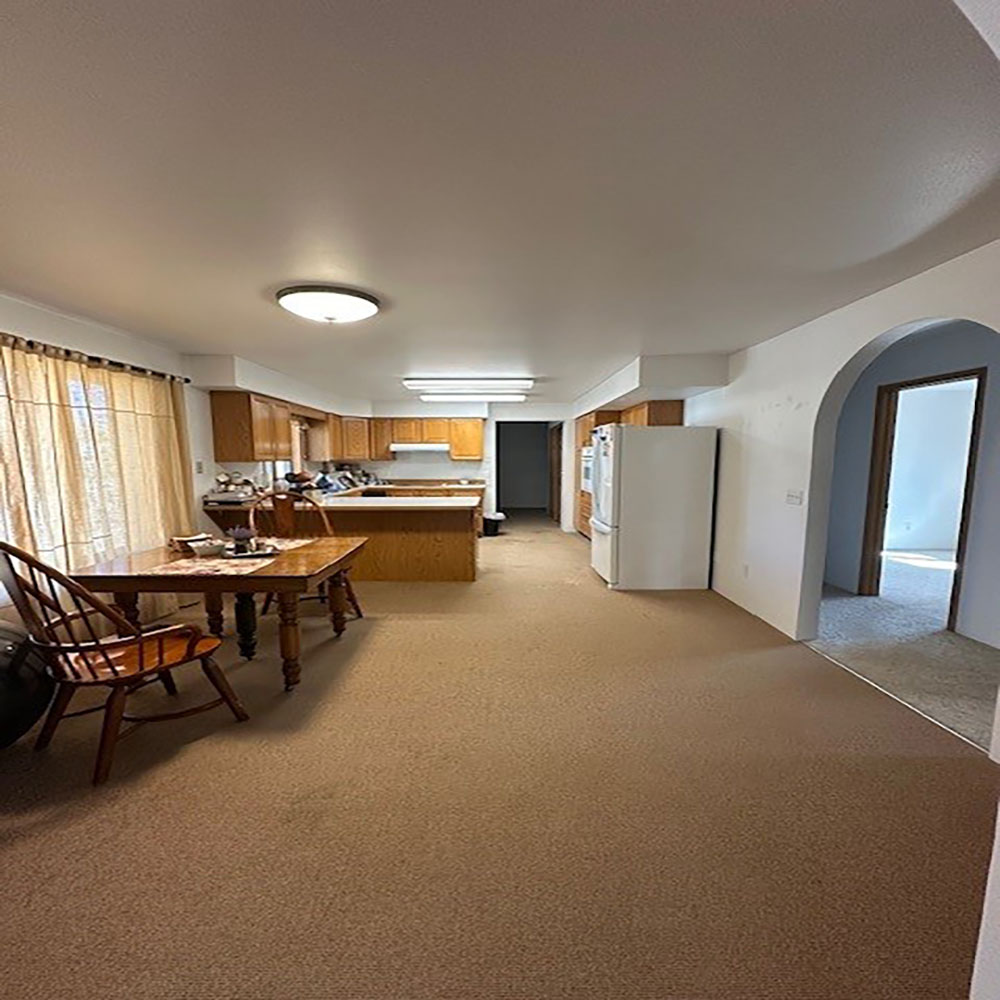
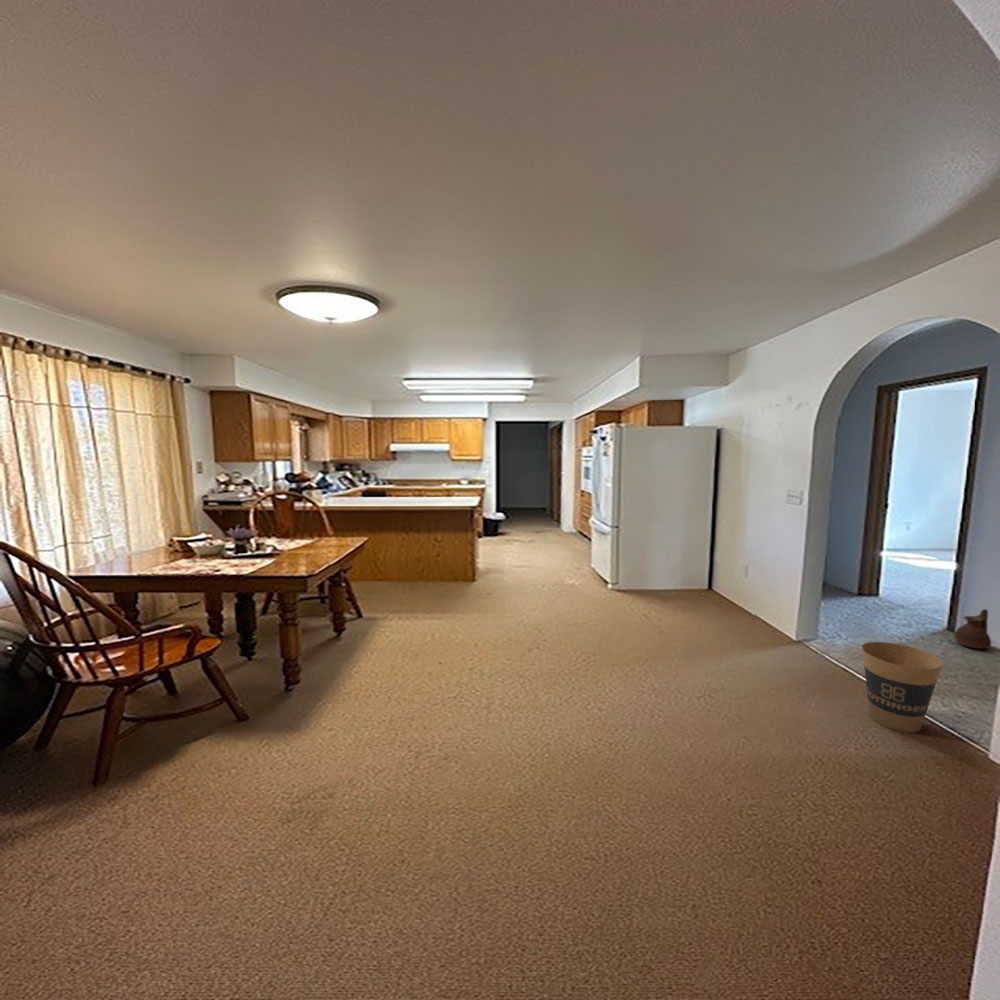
+ ceramic jug (976, 628)
+ trash can (897, 687)
